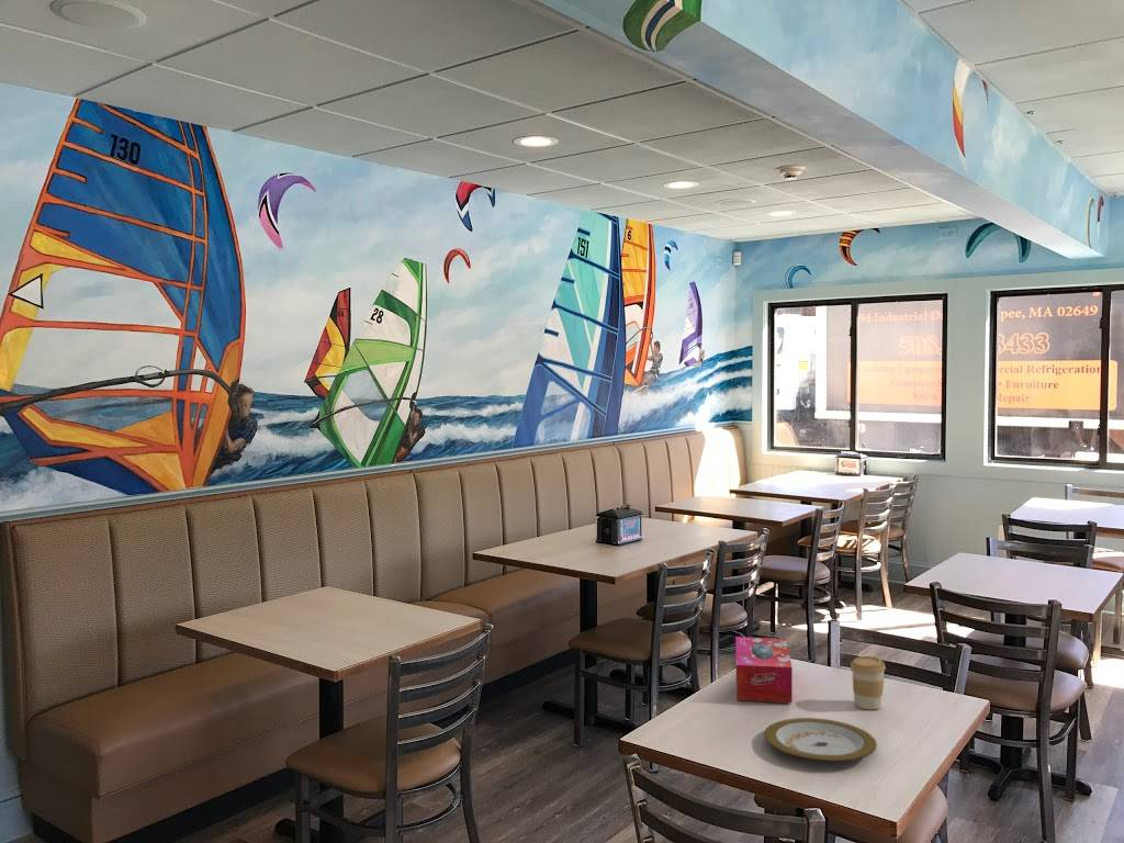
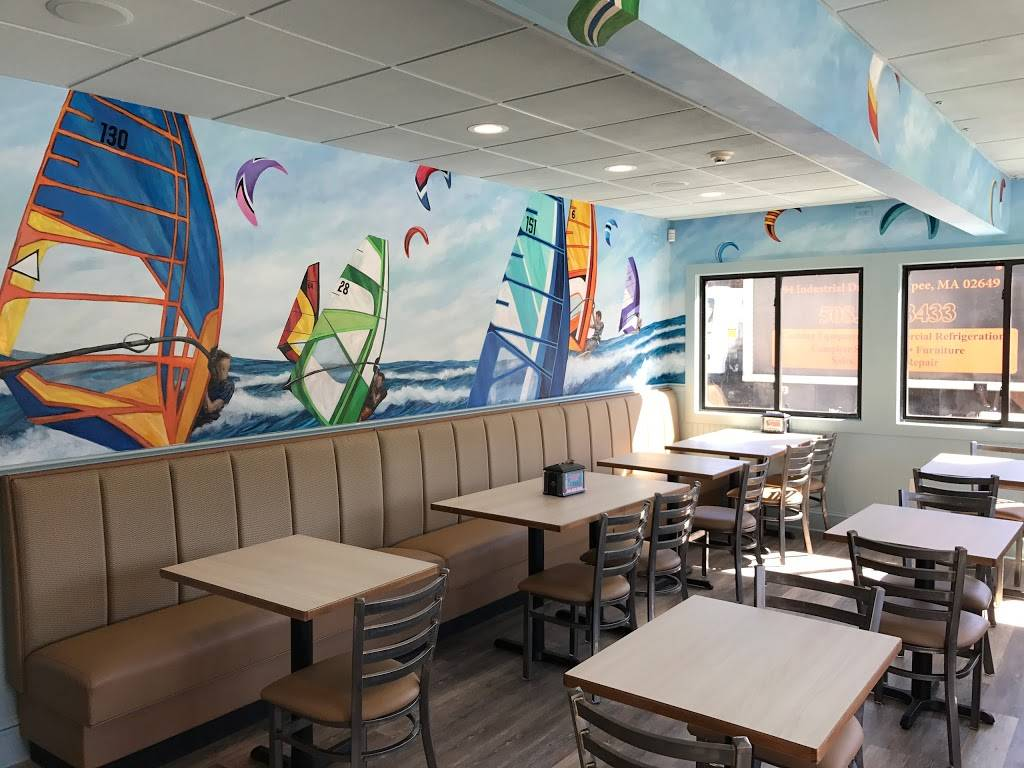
- tissue box (762, 667)
- plate (819, 742)
- coffee cup (867, 682)
